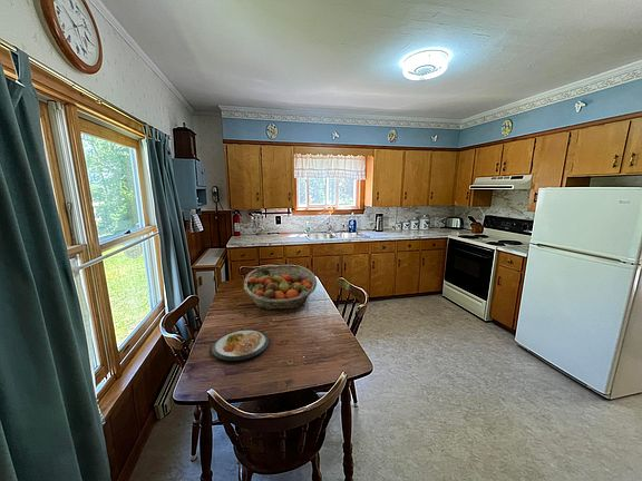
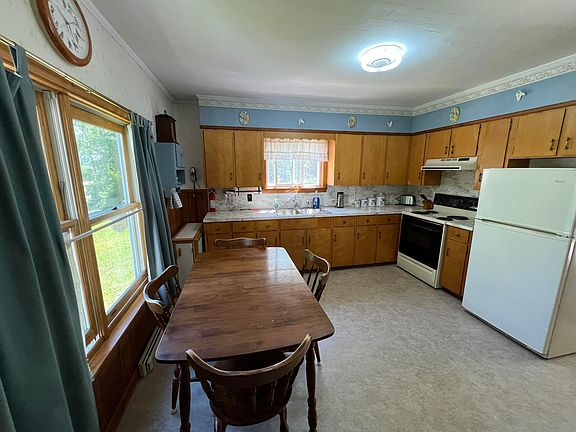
- fruit basket (281, 286)
- dish (241, 342)
